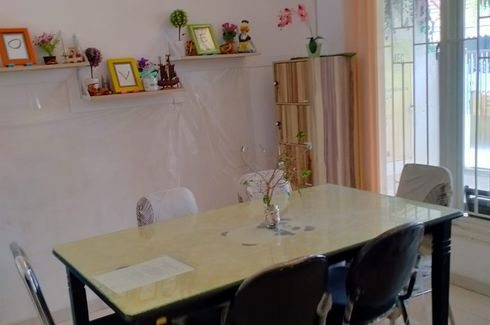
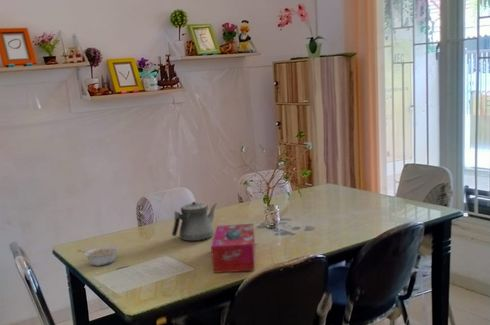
+ legume (100, 255)
+ tissue box (234, 246)
+ teapot (196, 219)
